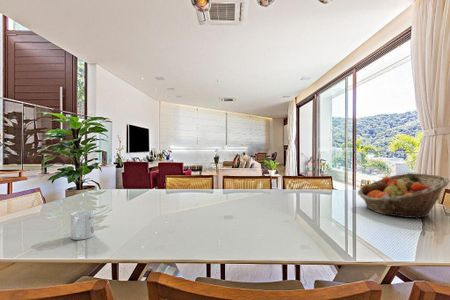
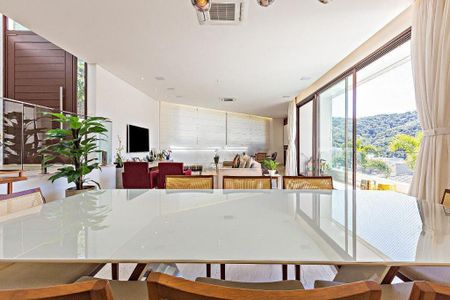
- mug (80, 225)
- fruit basket (399, 192)
